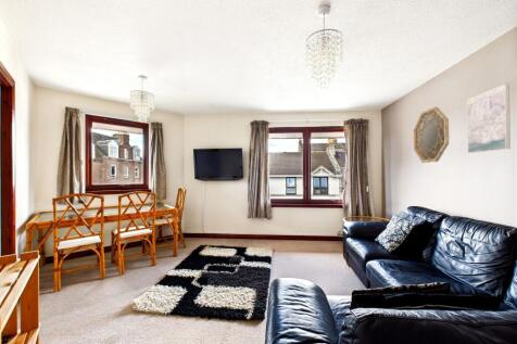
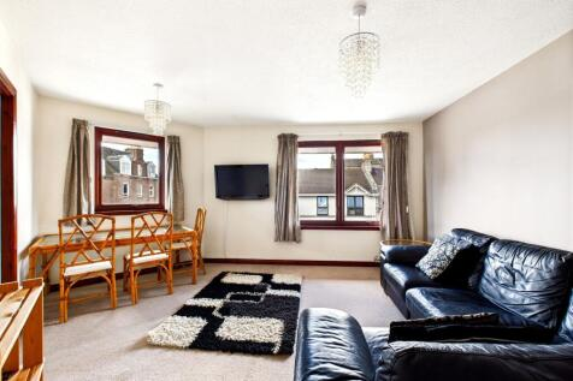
- home mirror (429, 136)
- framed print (486, 122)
